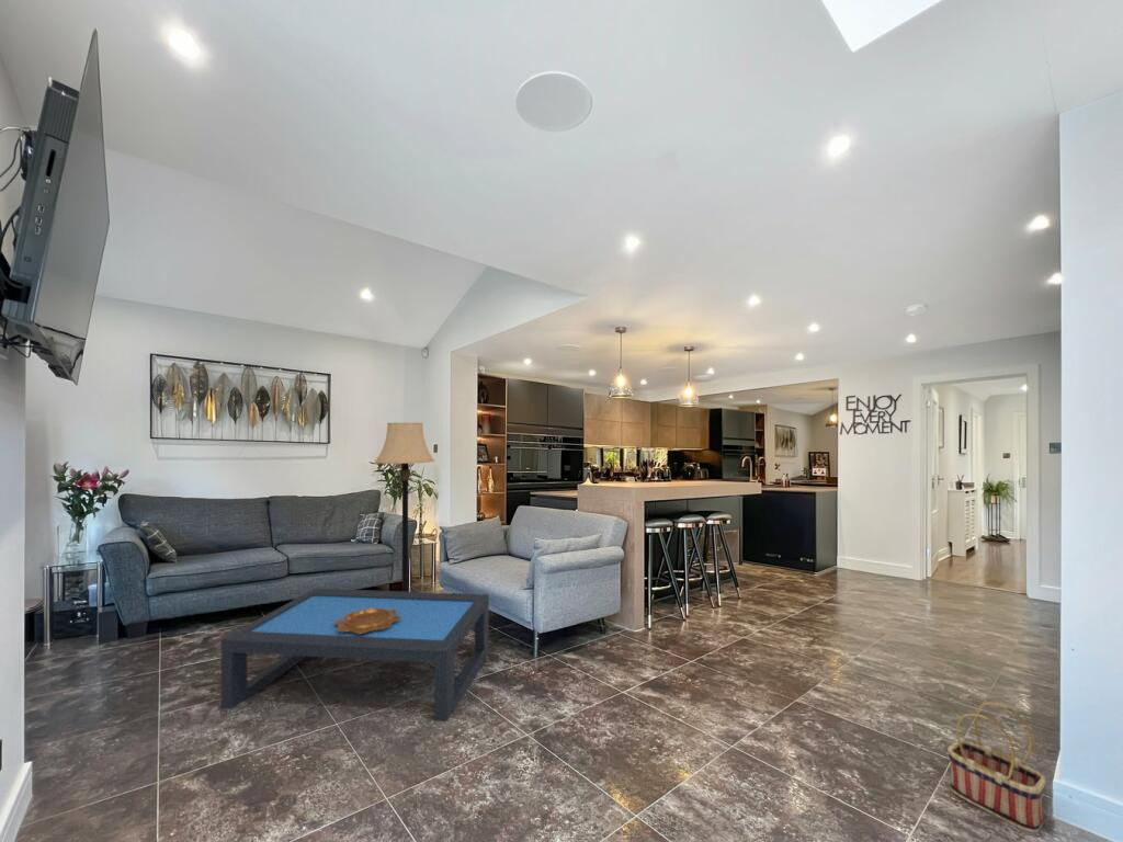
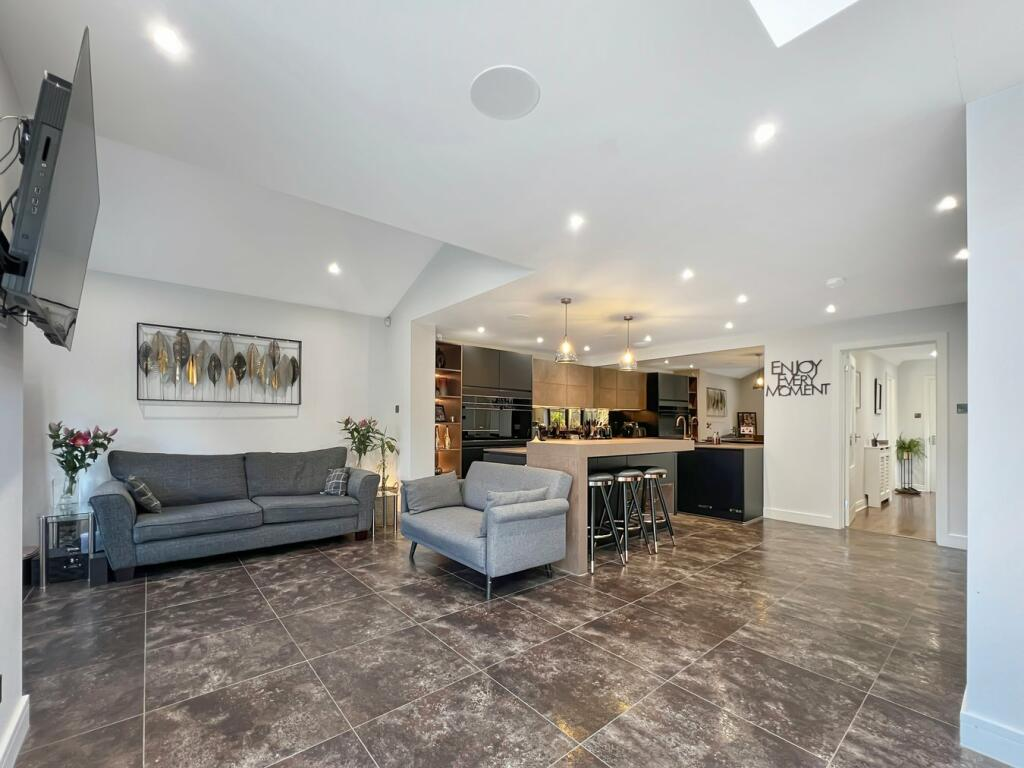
- lamp (405, 513)
- coffee table (370, 646)
- basket (995, 758)
- decorative bowl (367, 617)
